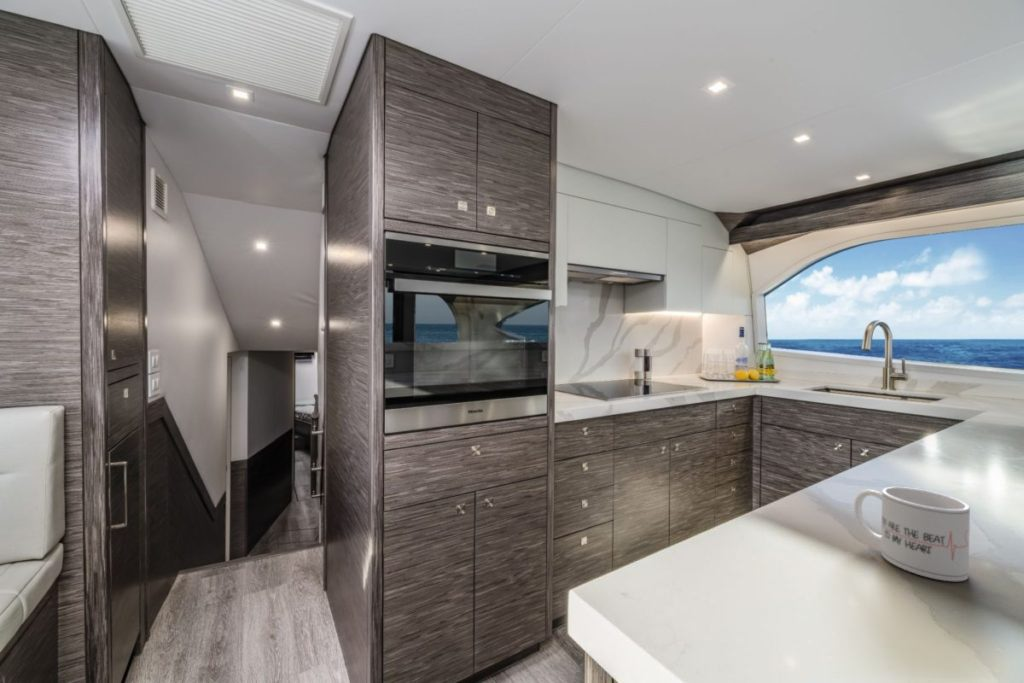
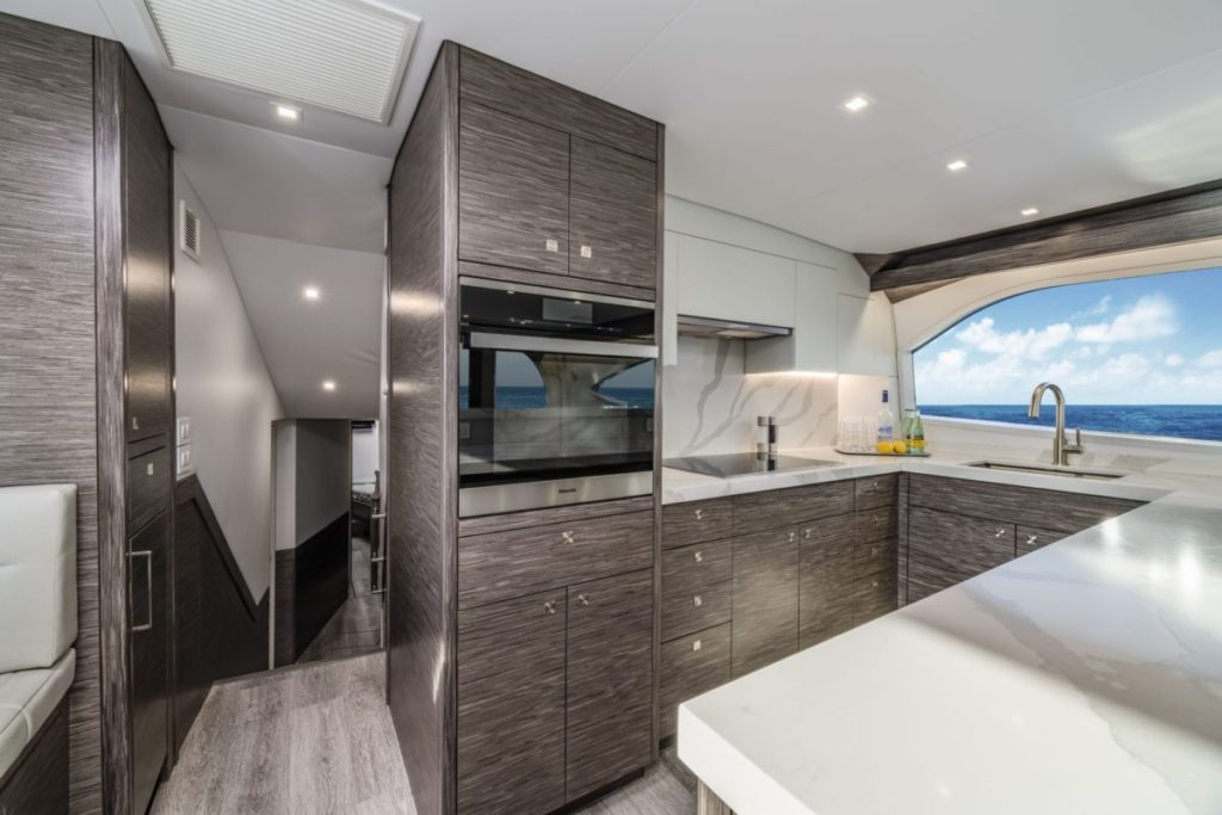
- mug (905, 524)
